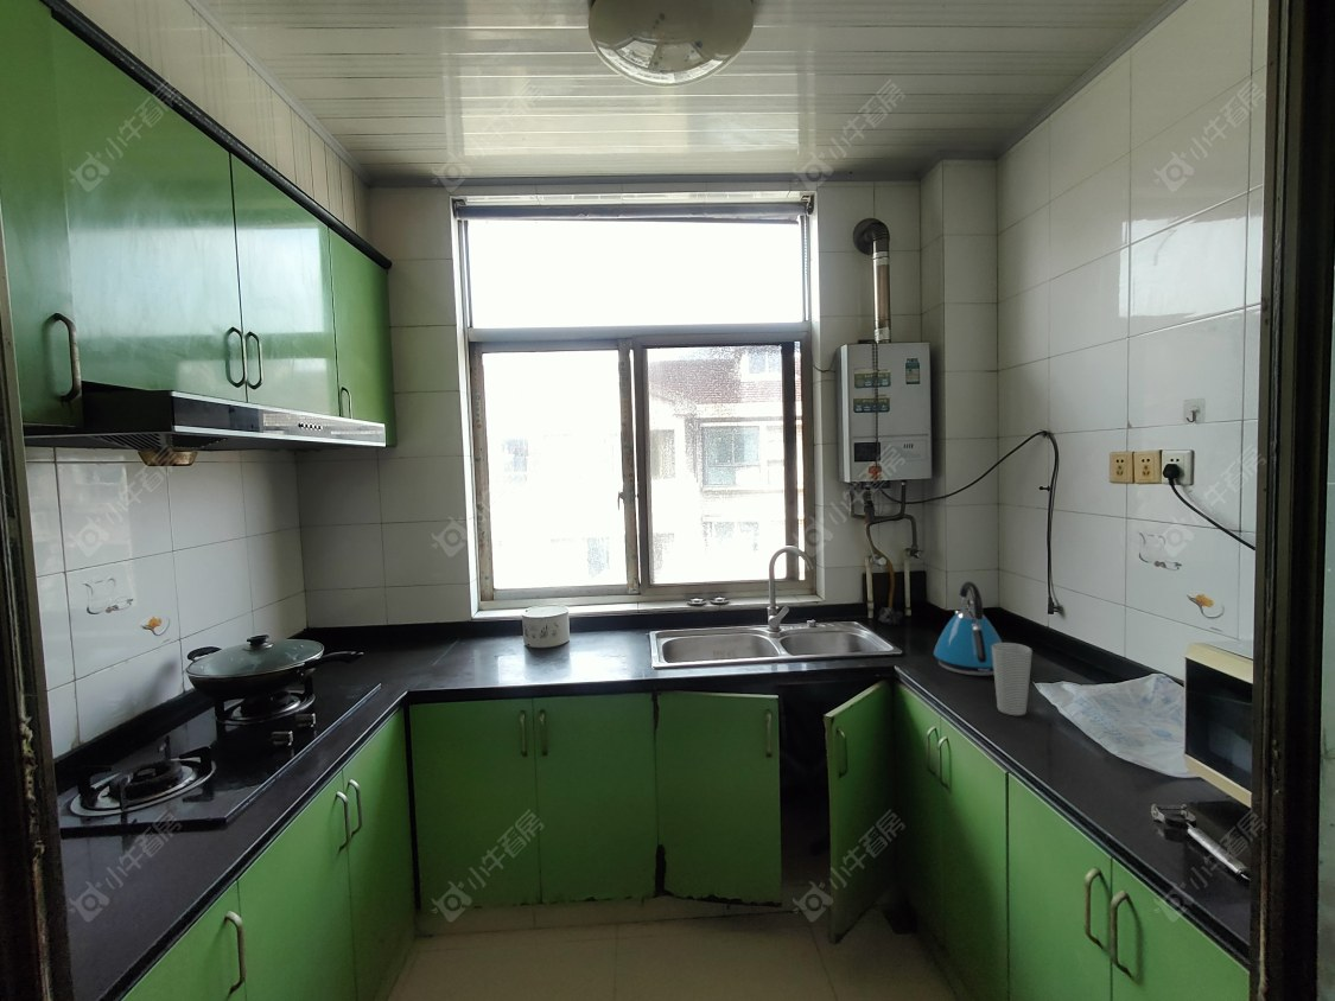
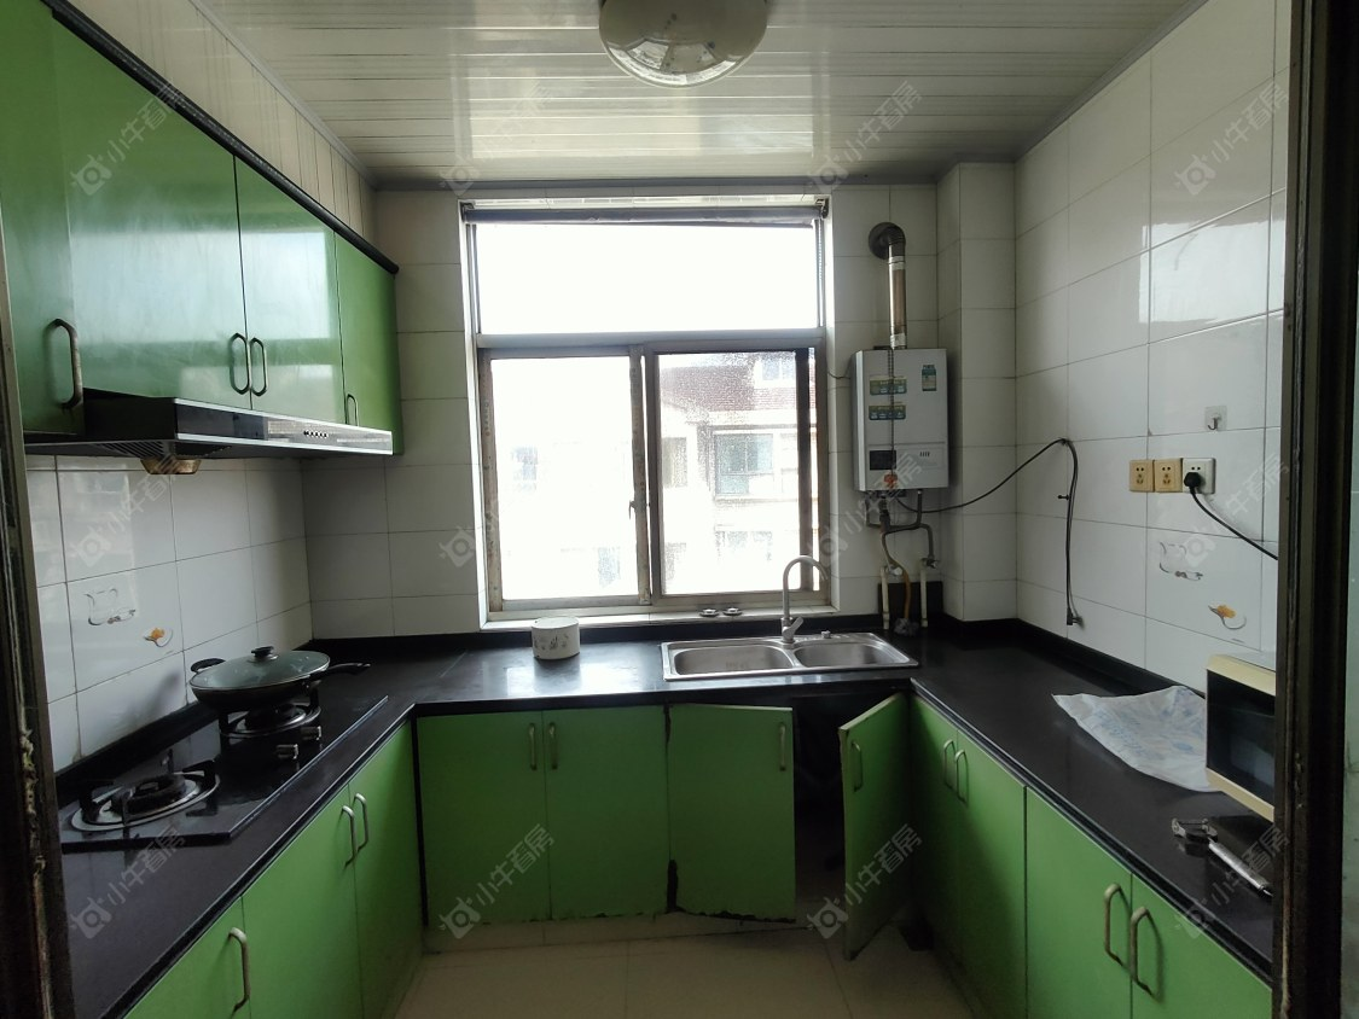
- cup (1011, 678)
- kettle (971, 624)
